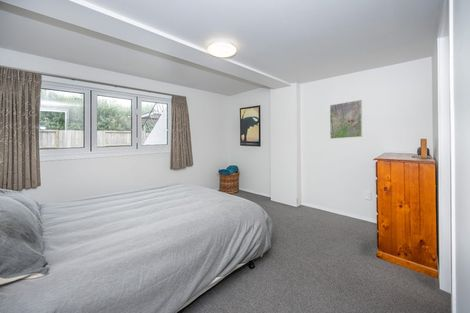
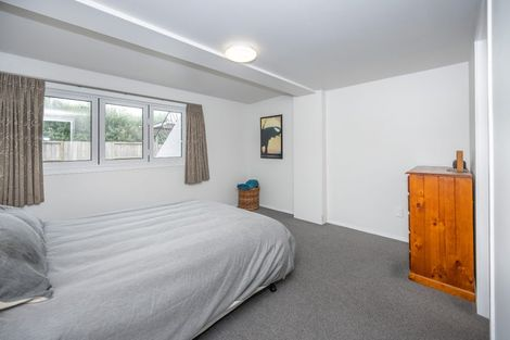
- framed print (345, 120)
